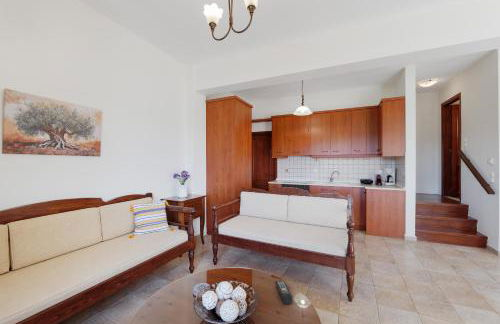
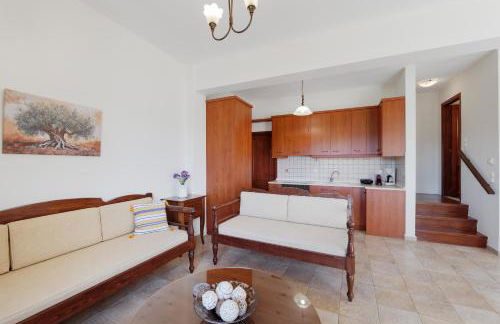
- remote control (283, 290)
